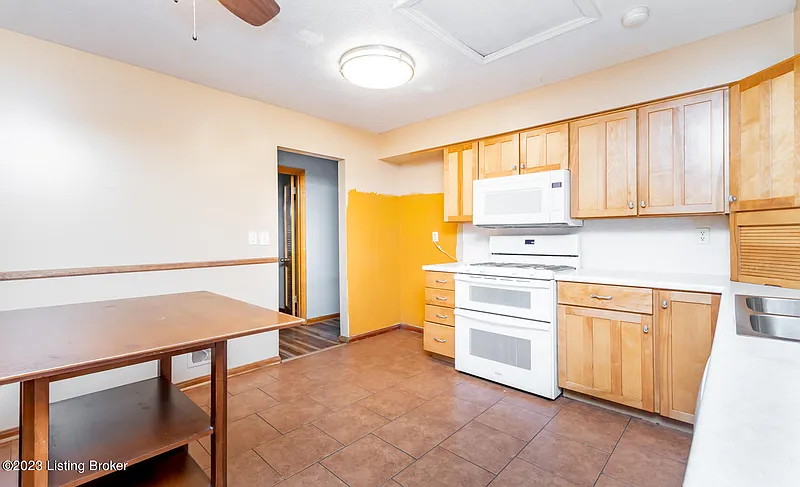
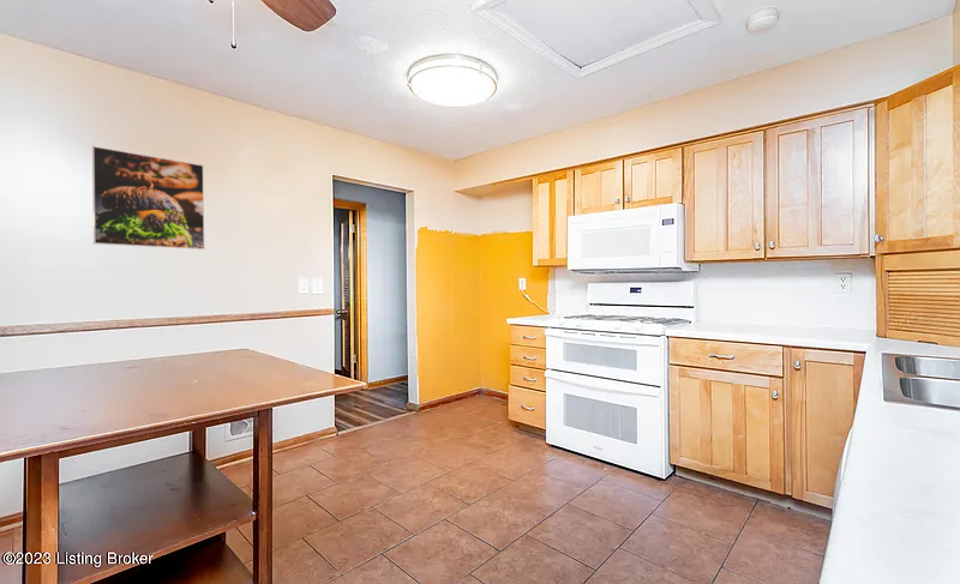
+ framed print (151, 201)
